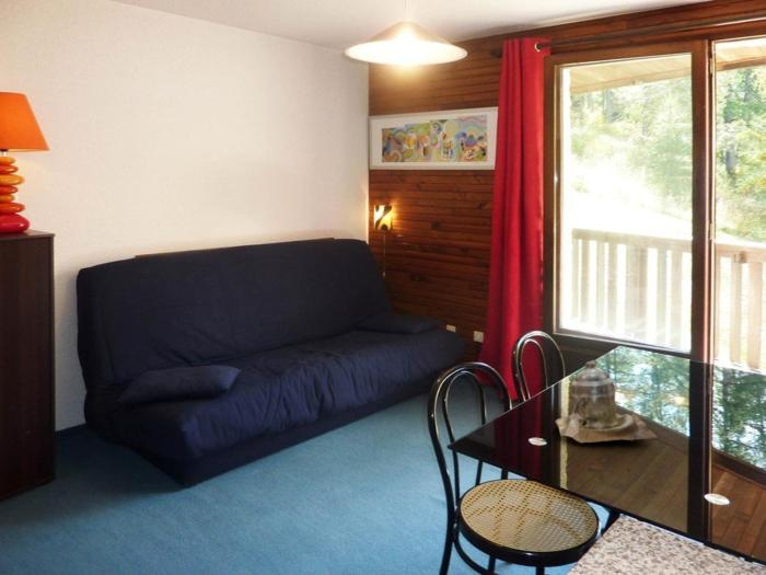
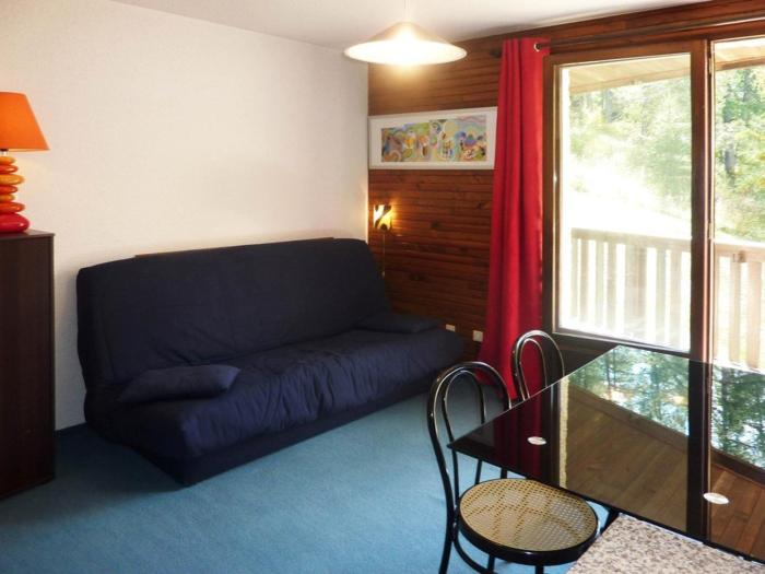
- teapot (600, 396)
